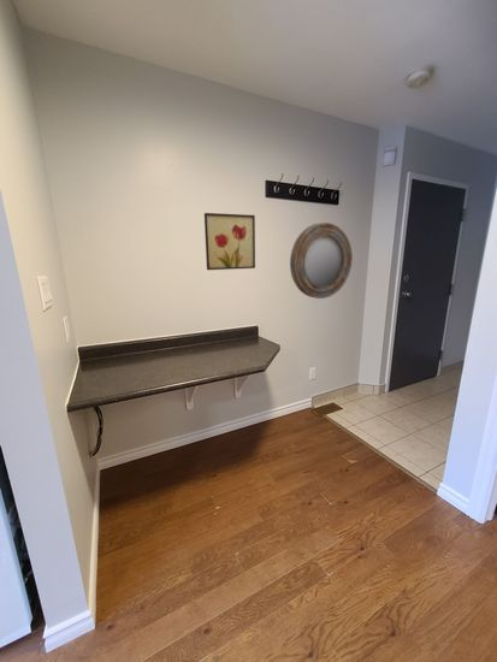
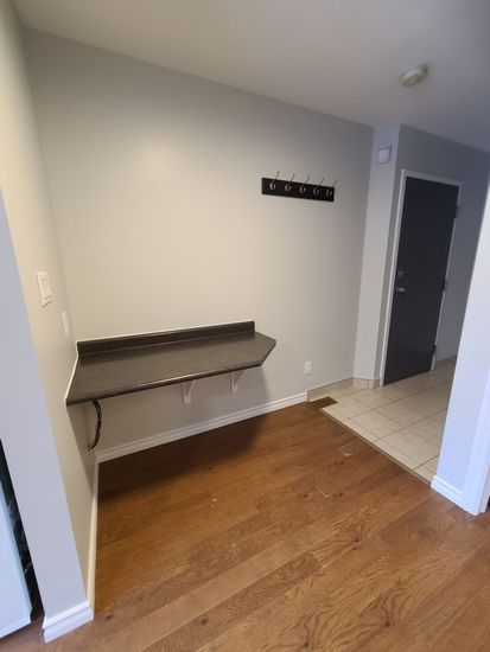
- home mirror (323, 261)
- wall art (230, 242)
